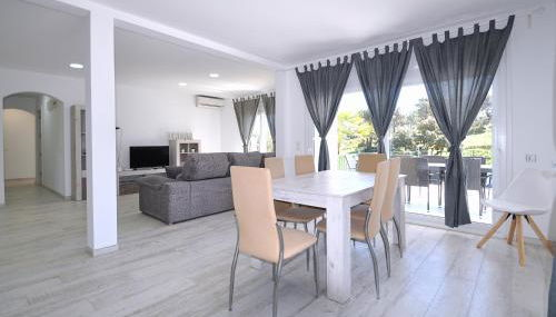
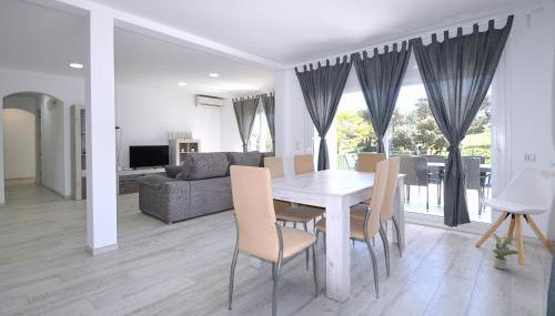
+ potted plant (504, 252)
